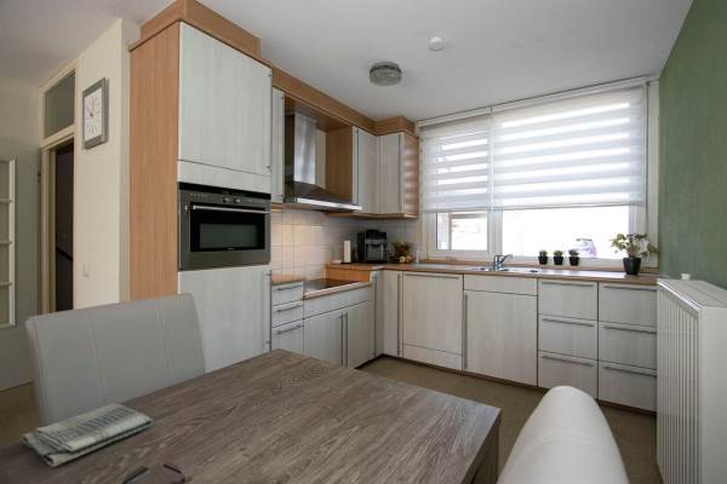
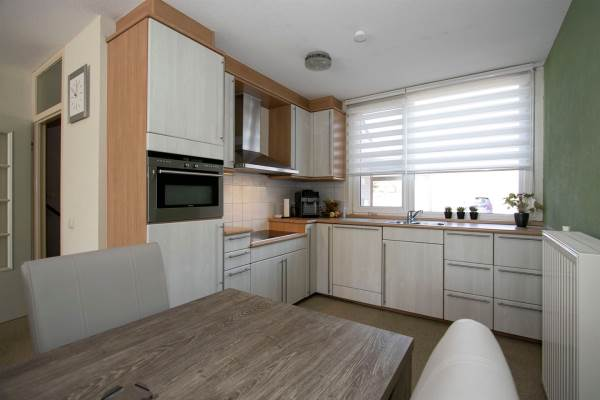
- dish towel (88, 427)
